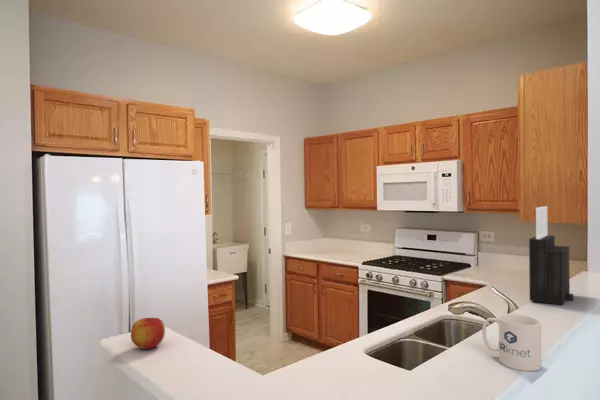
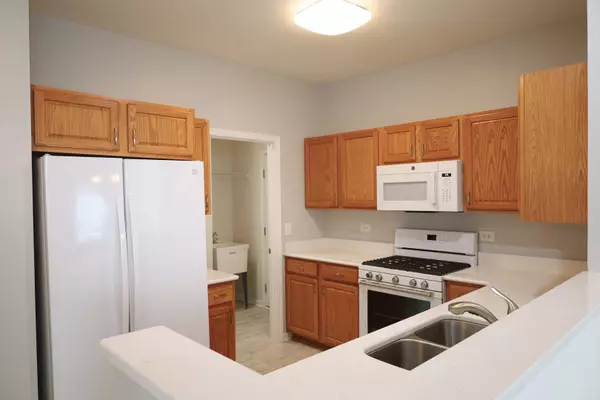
- mug (513, 339)
- apple (148, 332)
- knife block (553, 252)
